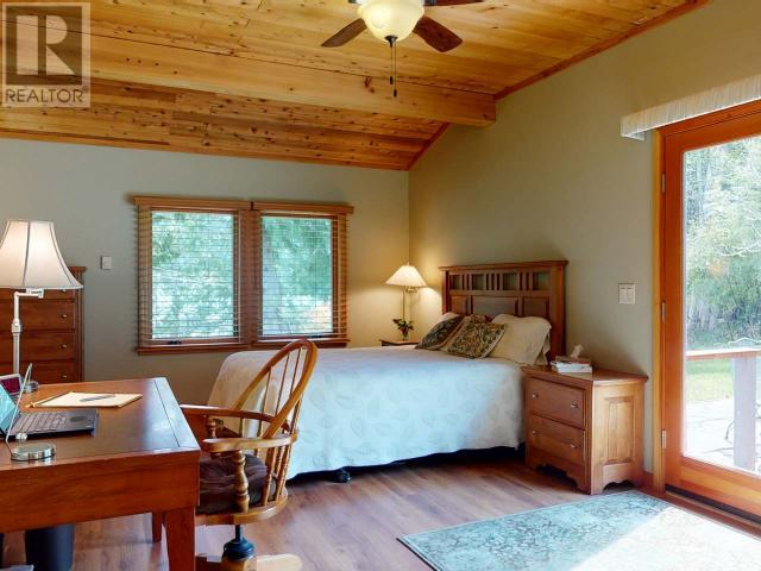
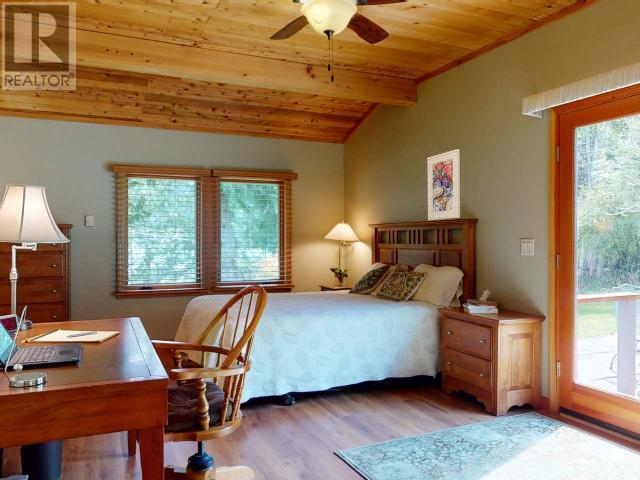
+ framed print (443, 186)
